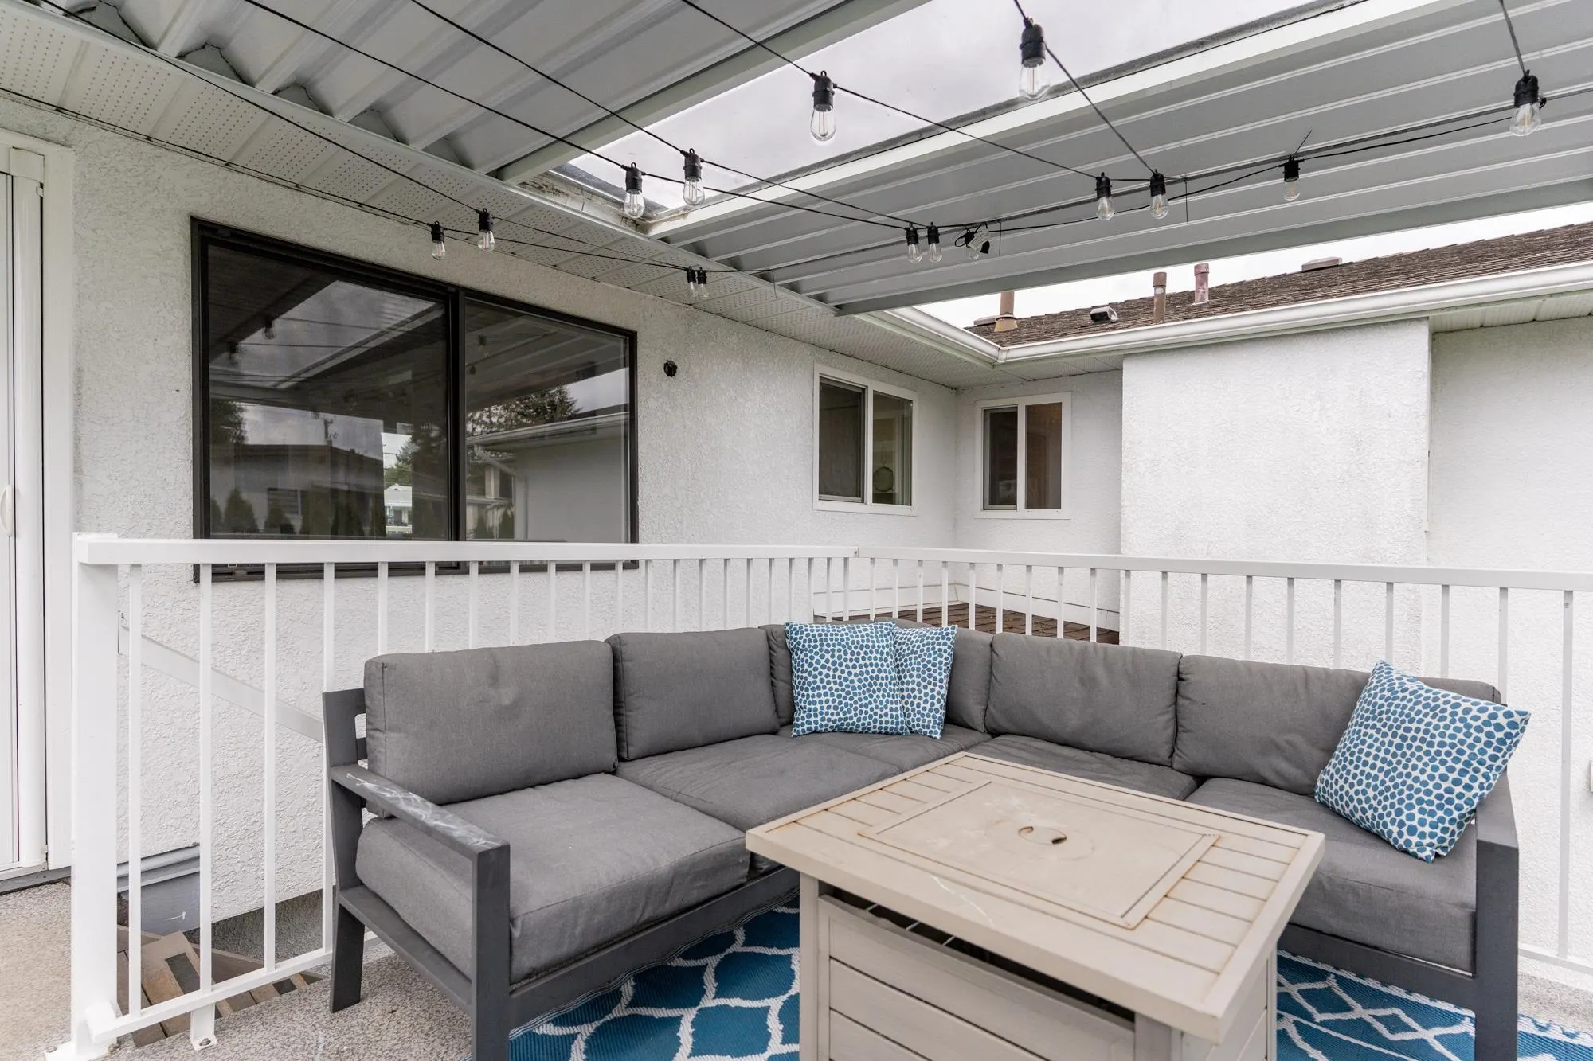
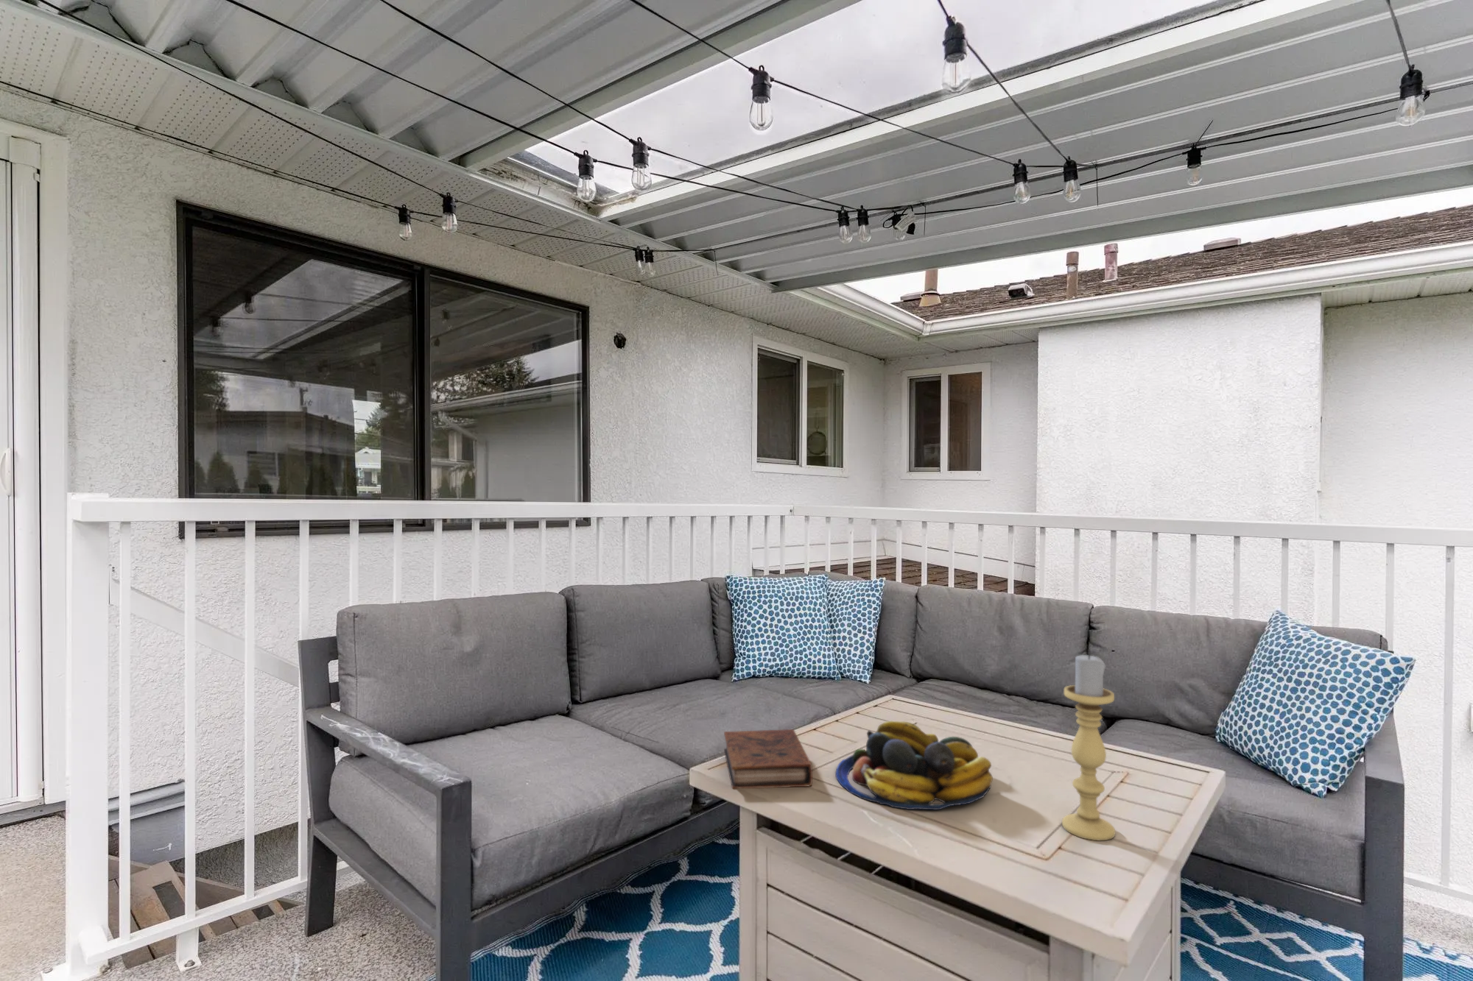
+ book (766, 757)
+ fruit bowl (910, 751)
+ candle holder (1089, 741)
